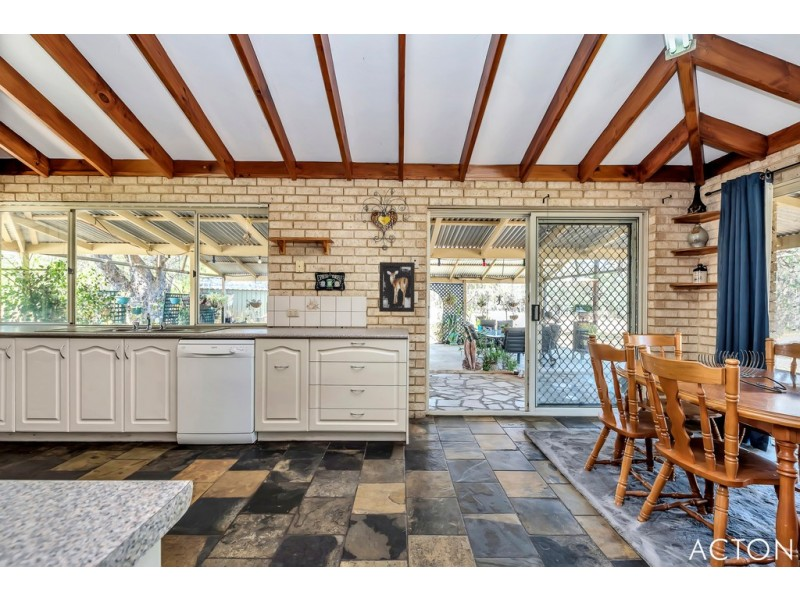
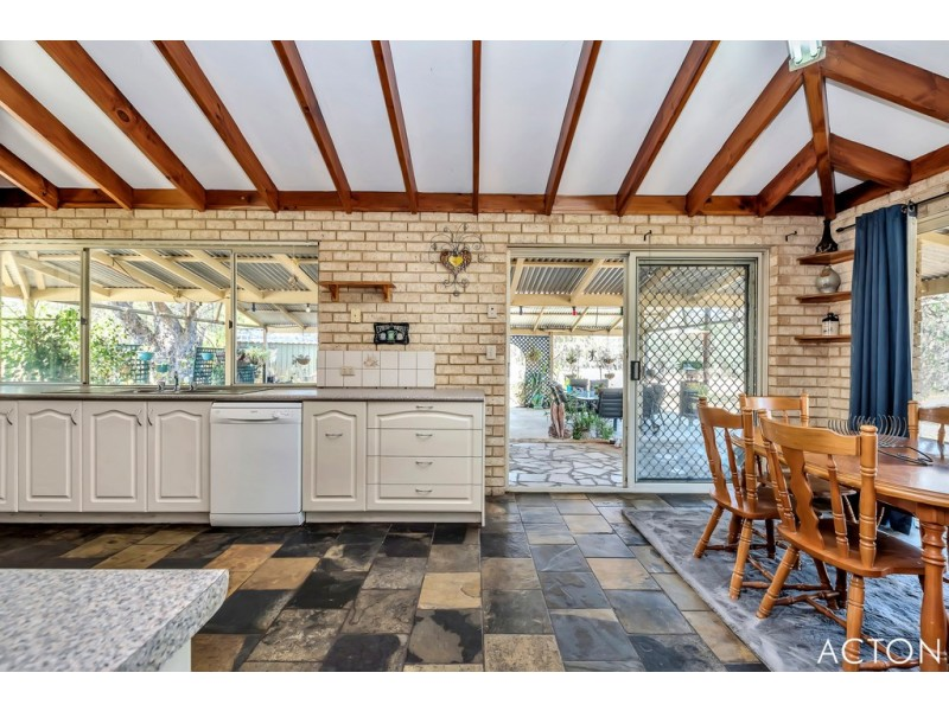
- wall art (396, 287)
